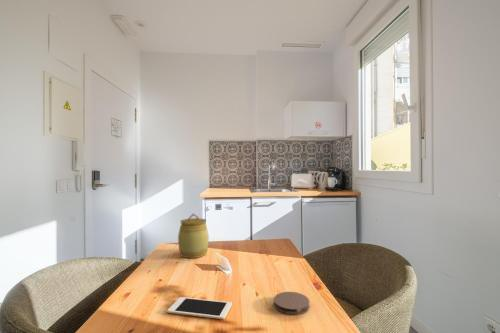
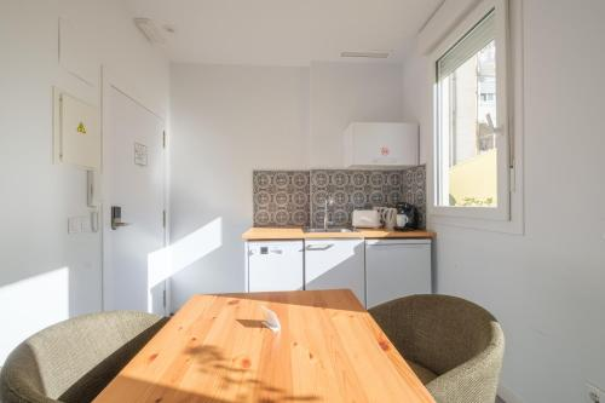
- cell phone (200, 307)
- coaster (291, 302)
- jar (193, 233)
